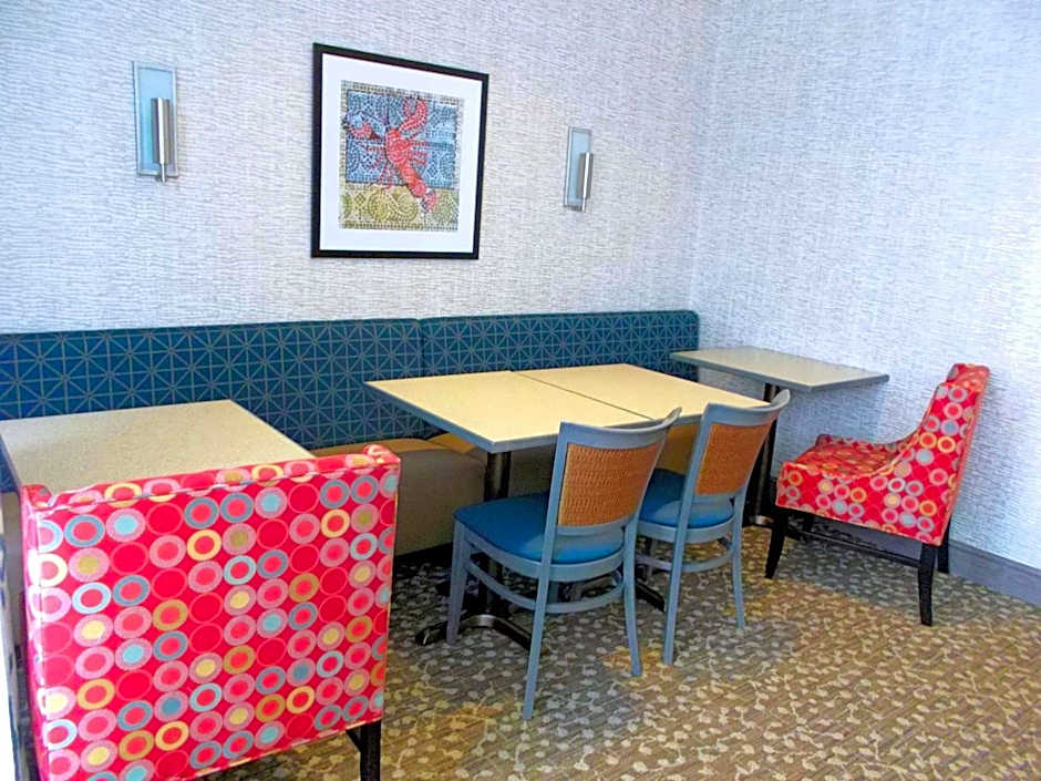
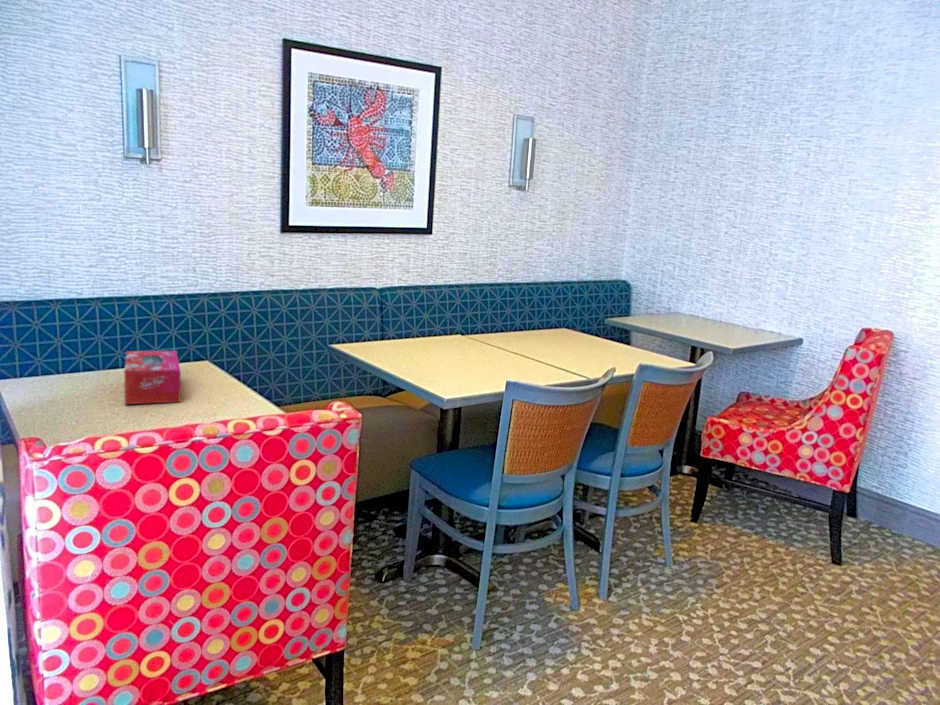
+ tissue box (152, 375)
